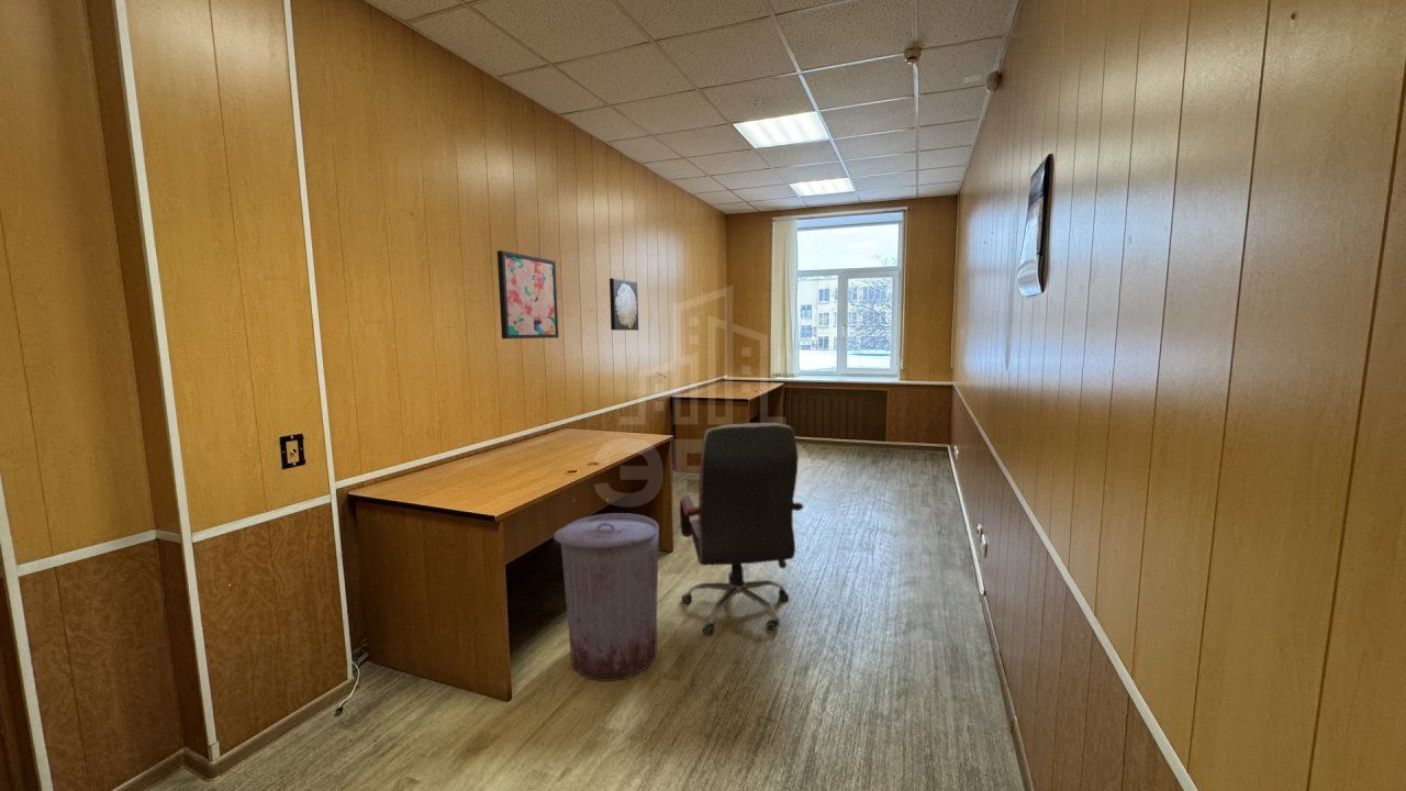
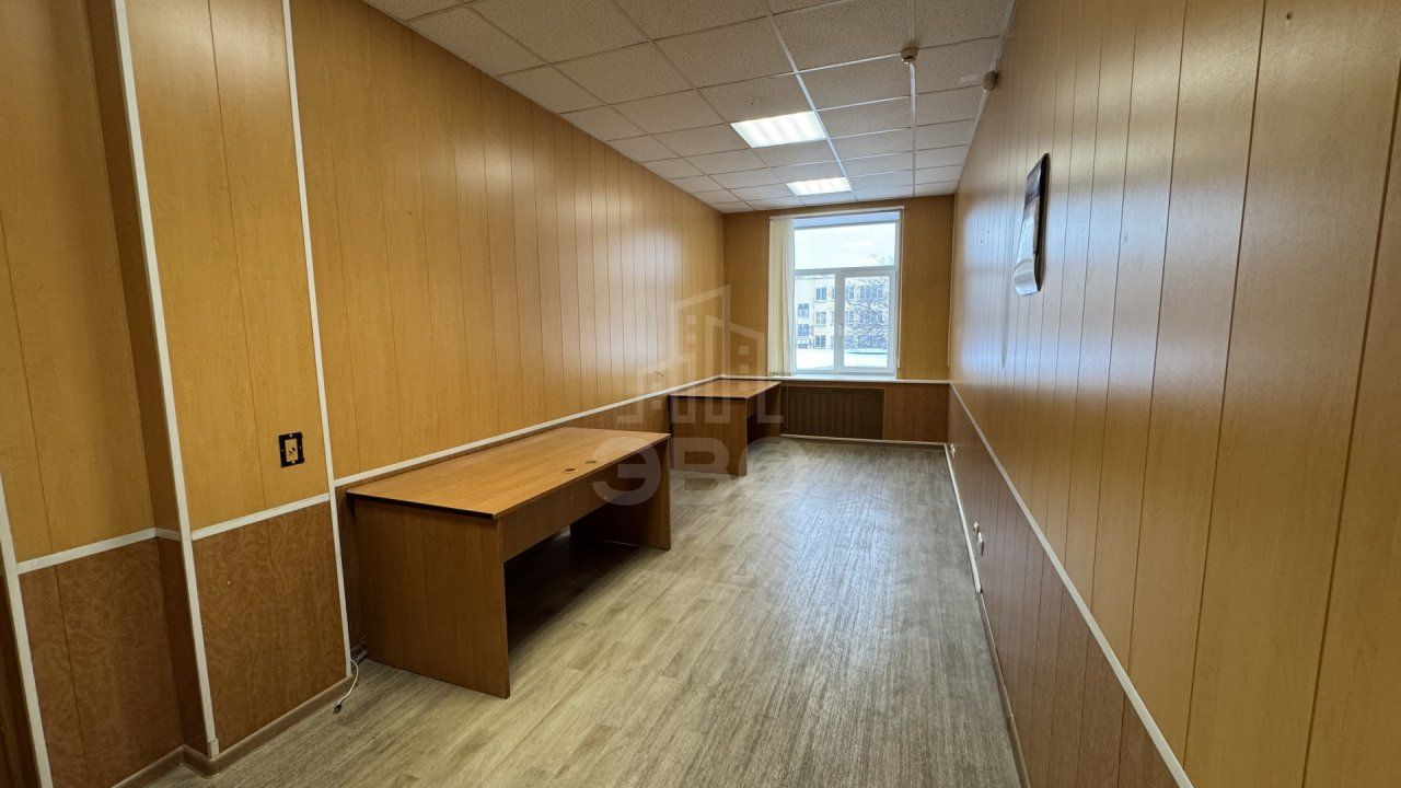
- wall art (529, 297)
- trash can (610, 590)
- wall art (624, 305)
- office chair (737, 515)
